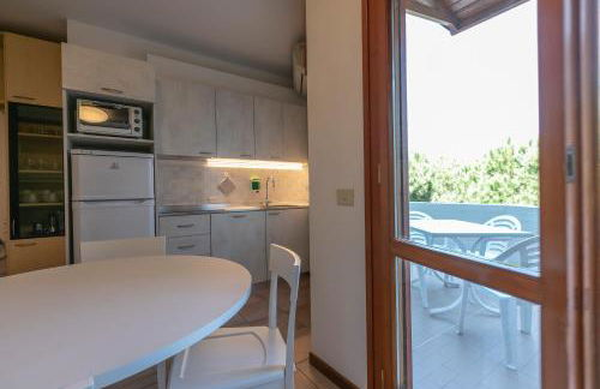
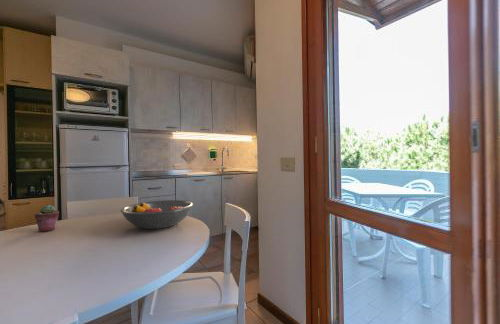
+ fruit bowl (159, 212)
+ potted succulent (47, 217)
